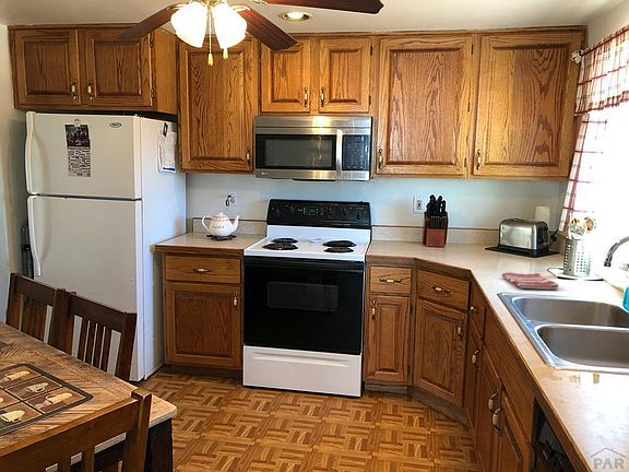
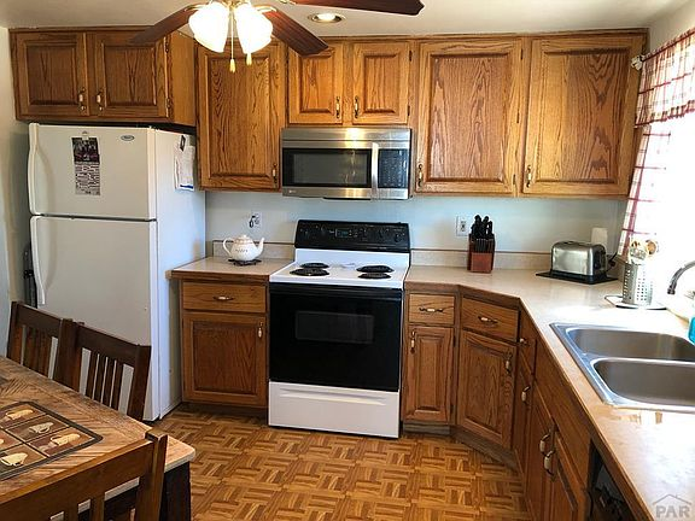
- dish towel (529, 280)
